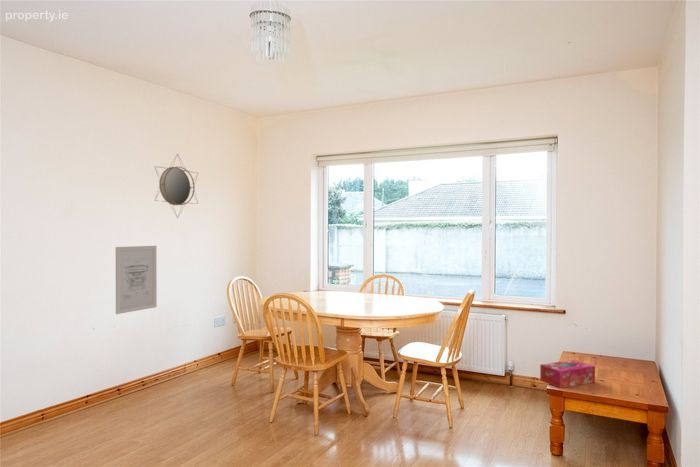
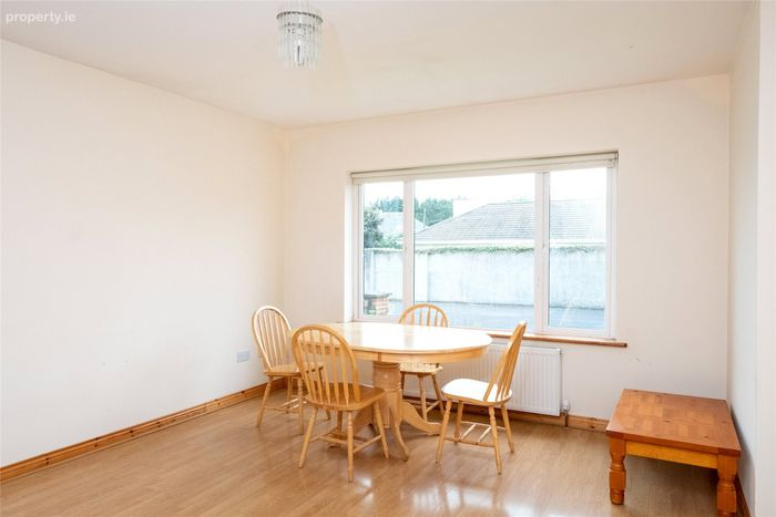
- tissue box (567, 373)
- home mirror (177, 186)
- wall art (136, 278)
